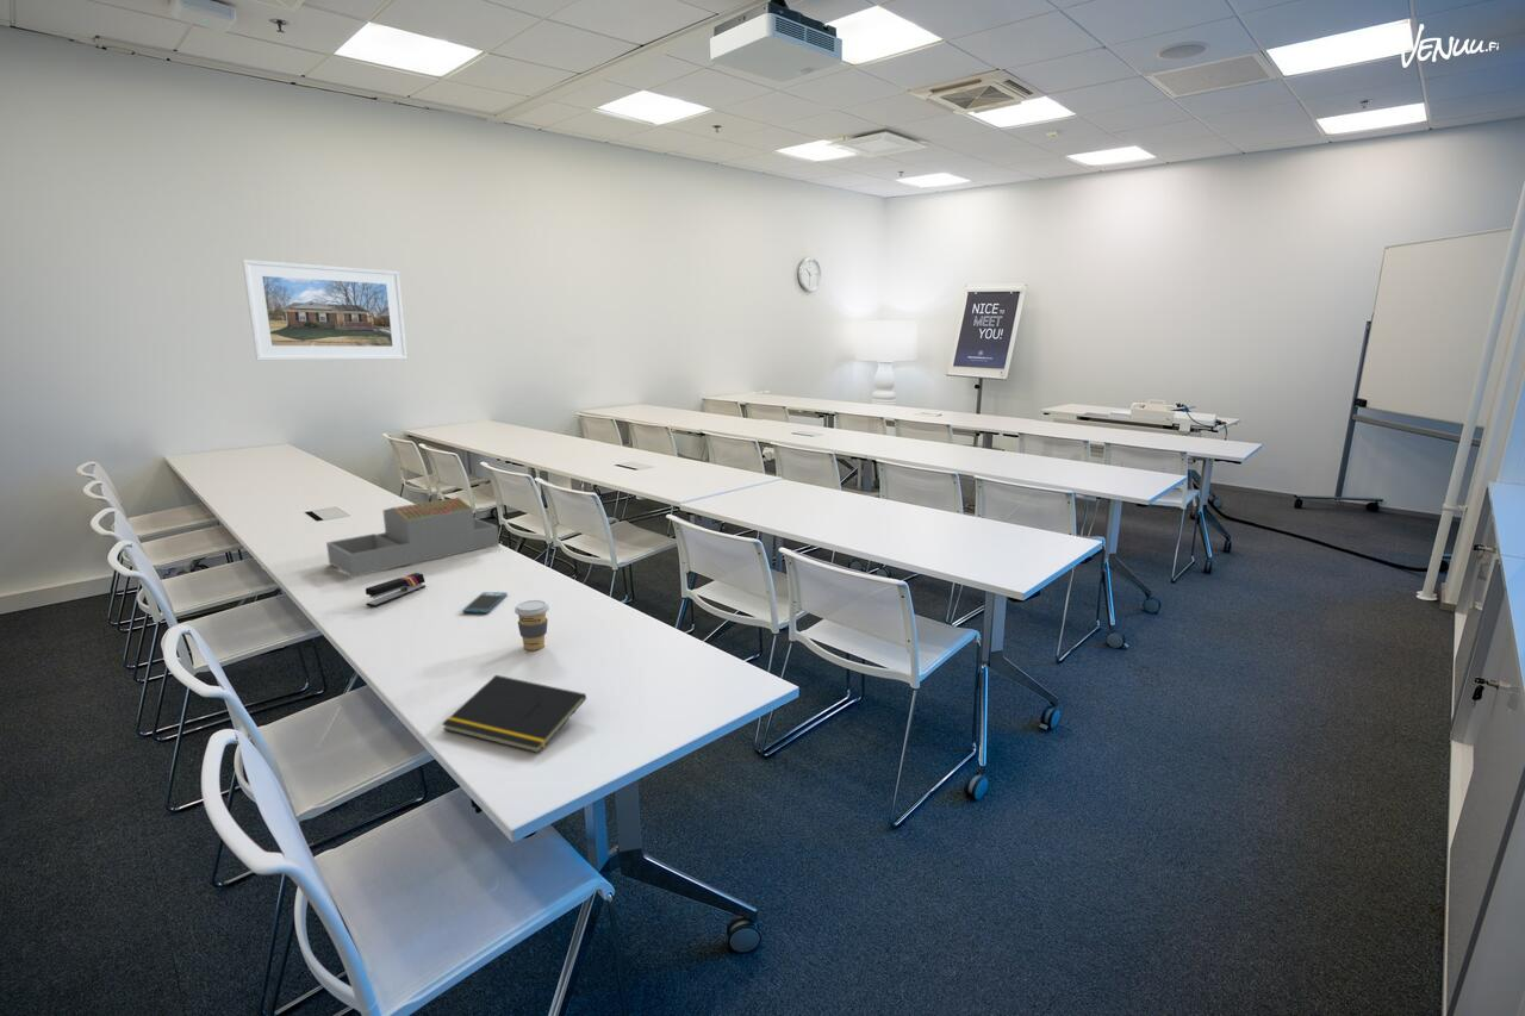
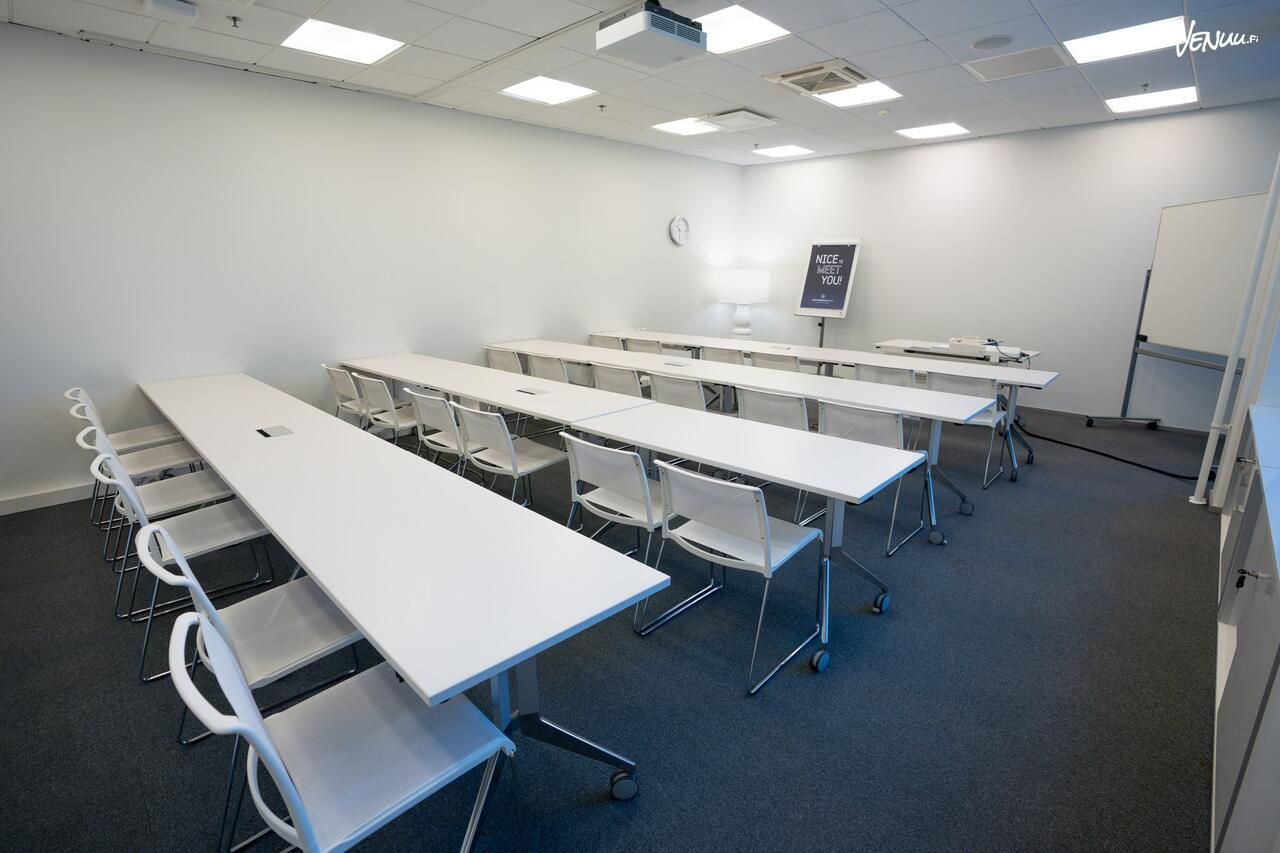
- notepad (515, 711)
- coffee cup (533, 625)
- stapler (396, 587)
- architectural model (411, 526)
- smartphone (485, 602)
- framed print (331, 313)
